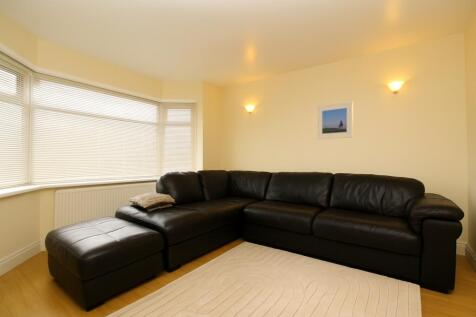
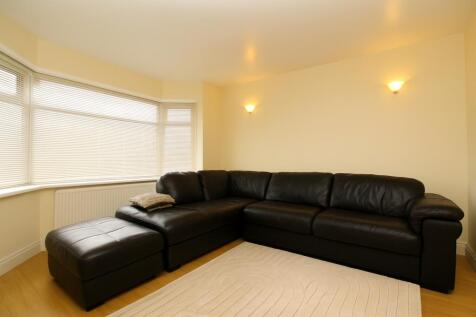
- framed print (334, 121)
